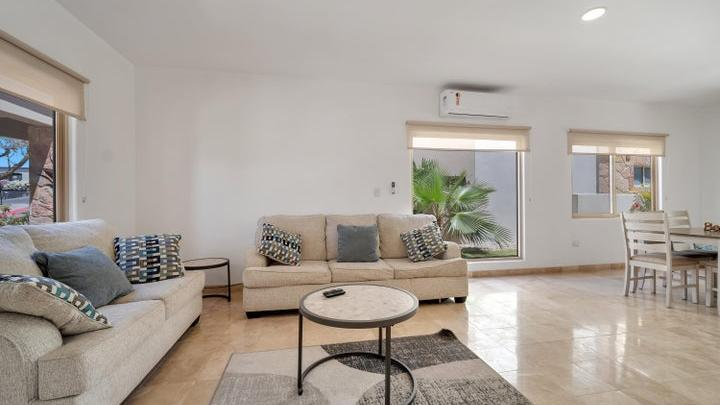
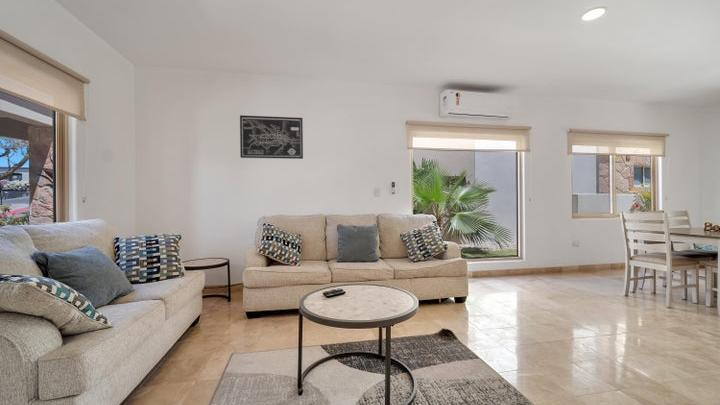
+ wall art (272, 137)
